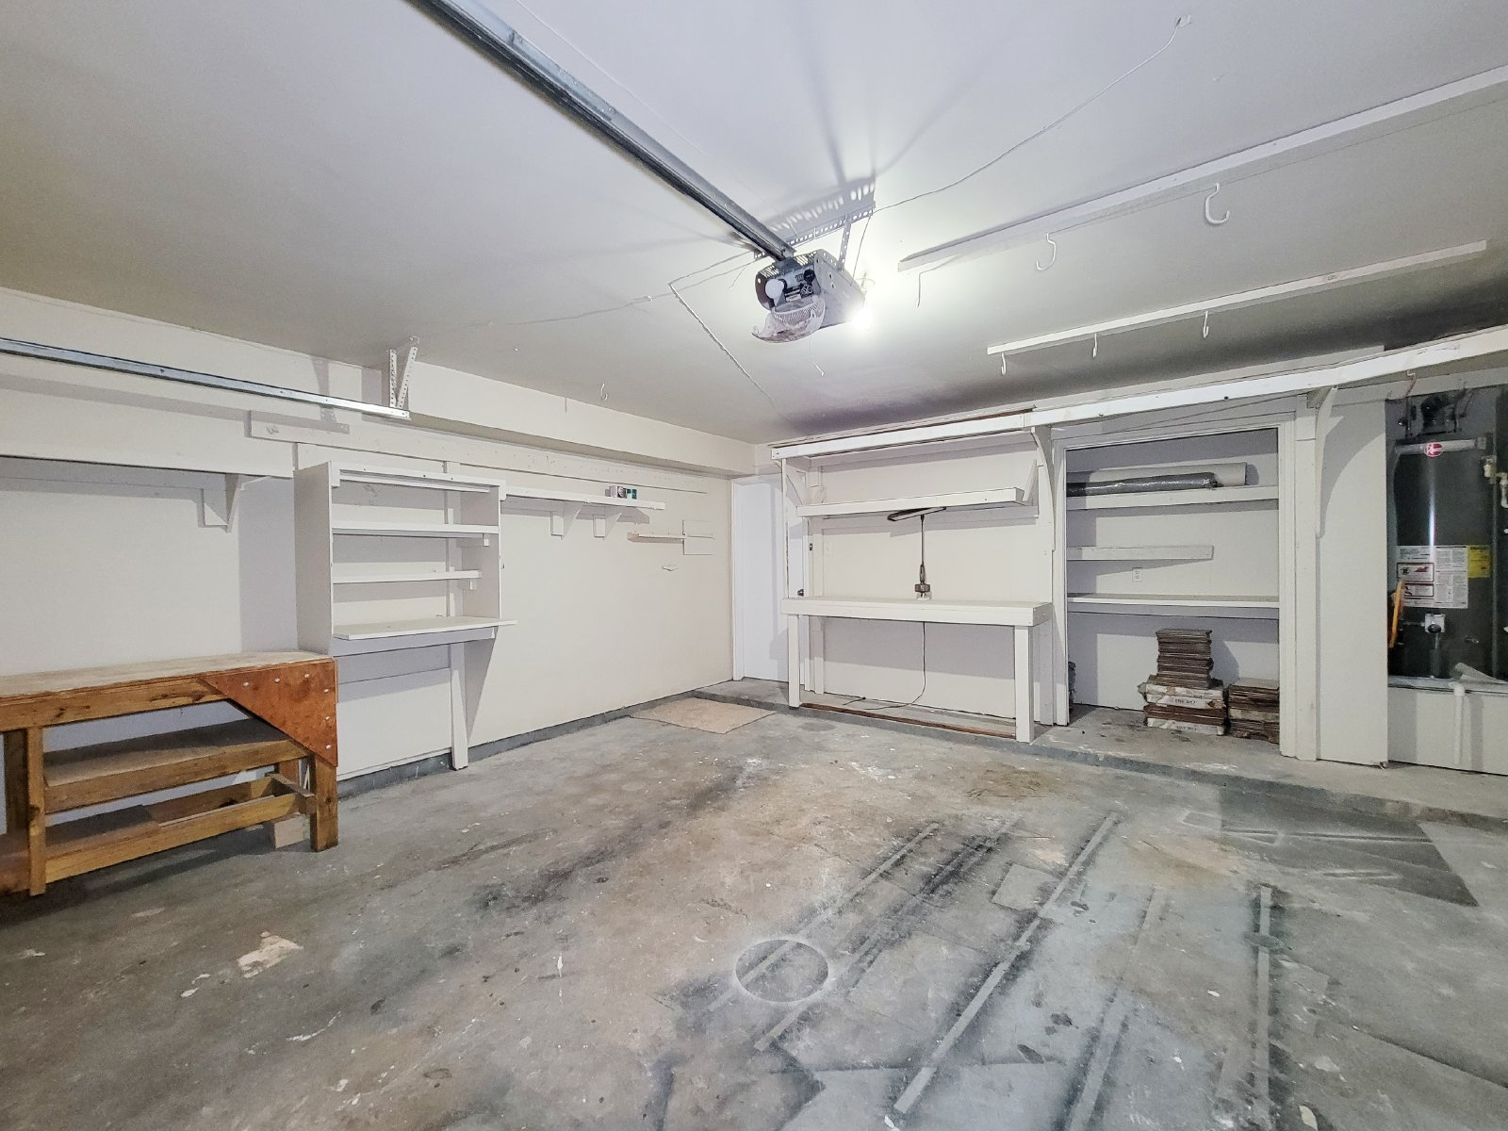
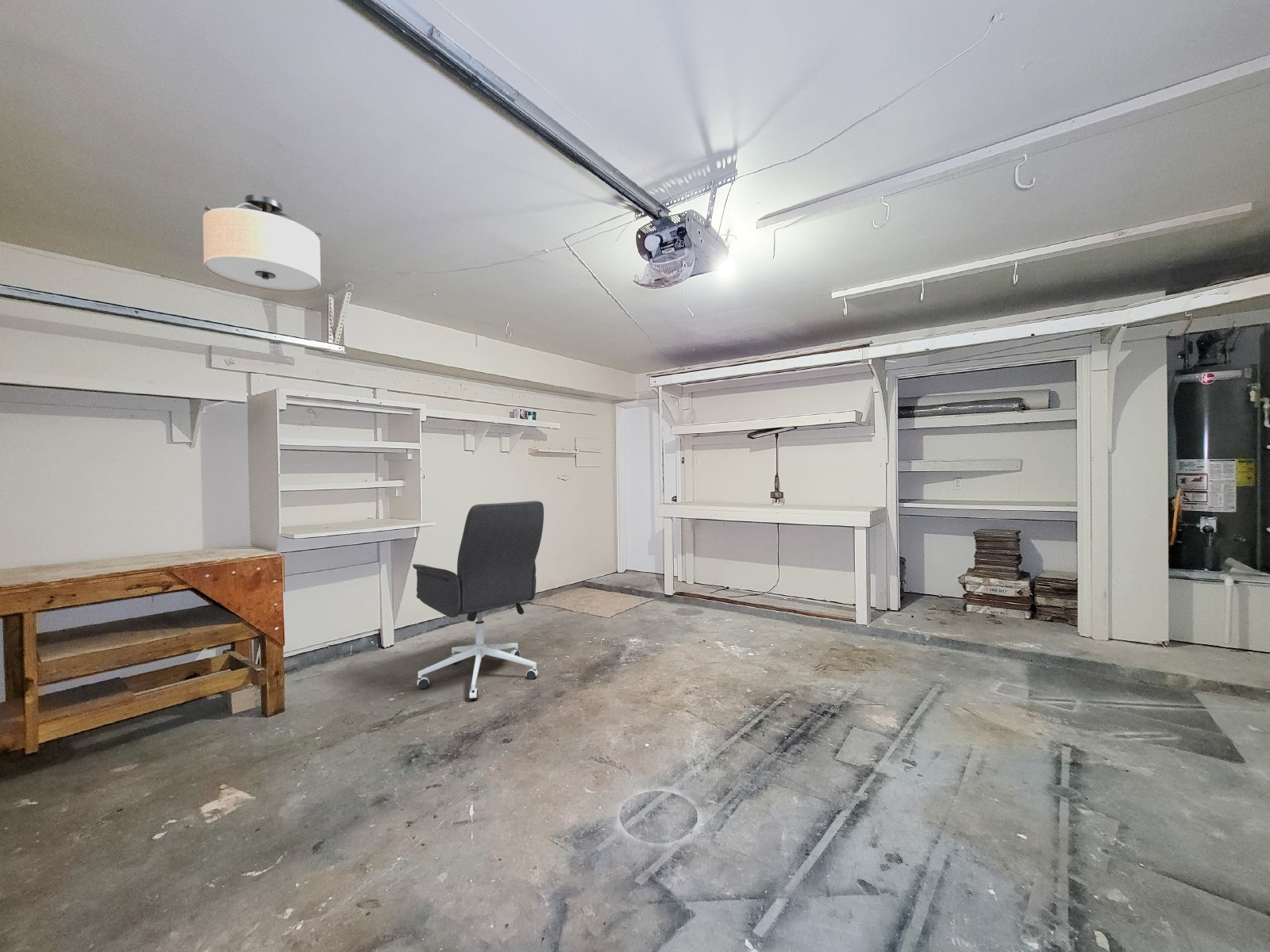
+ light fixture (264, 240)
+ office chair (479, 588)
